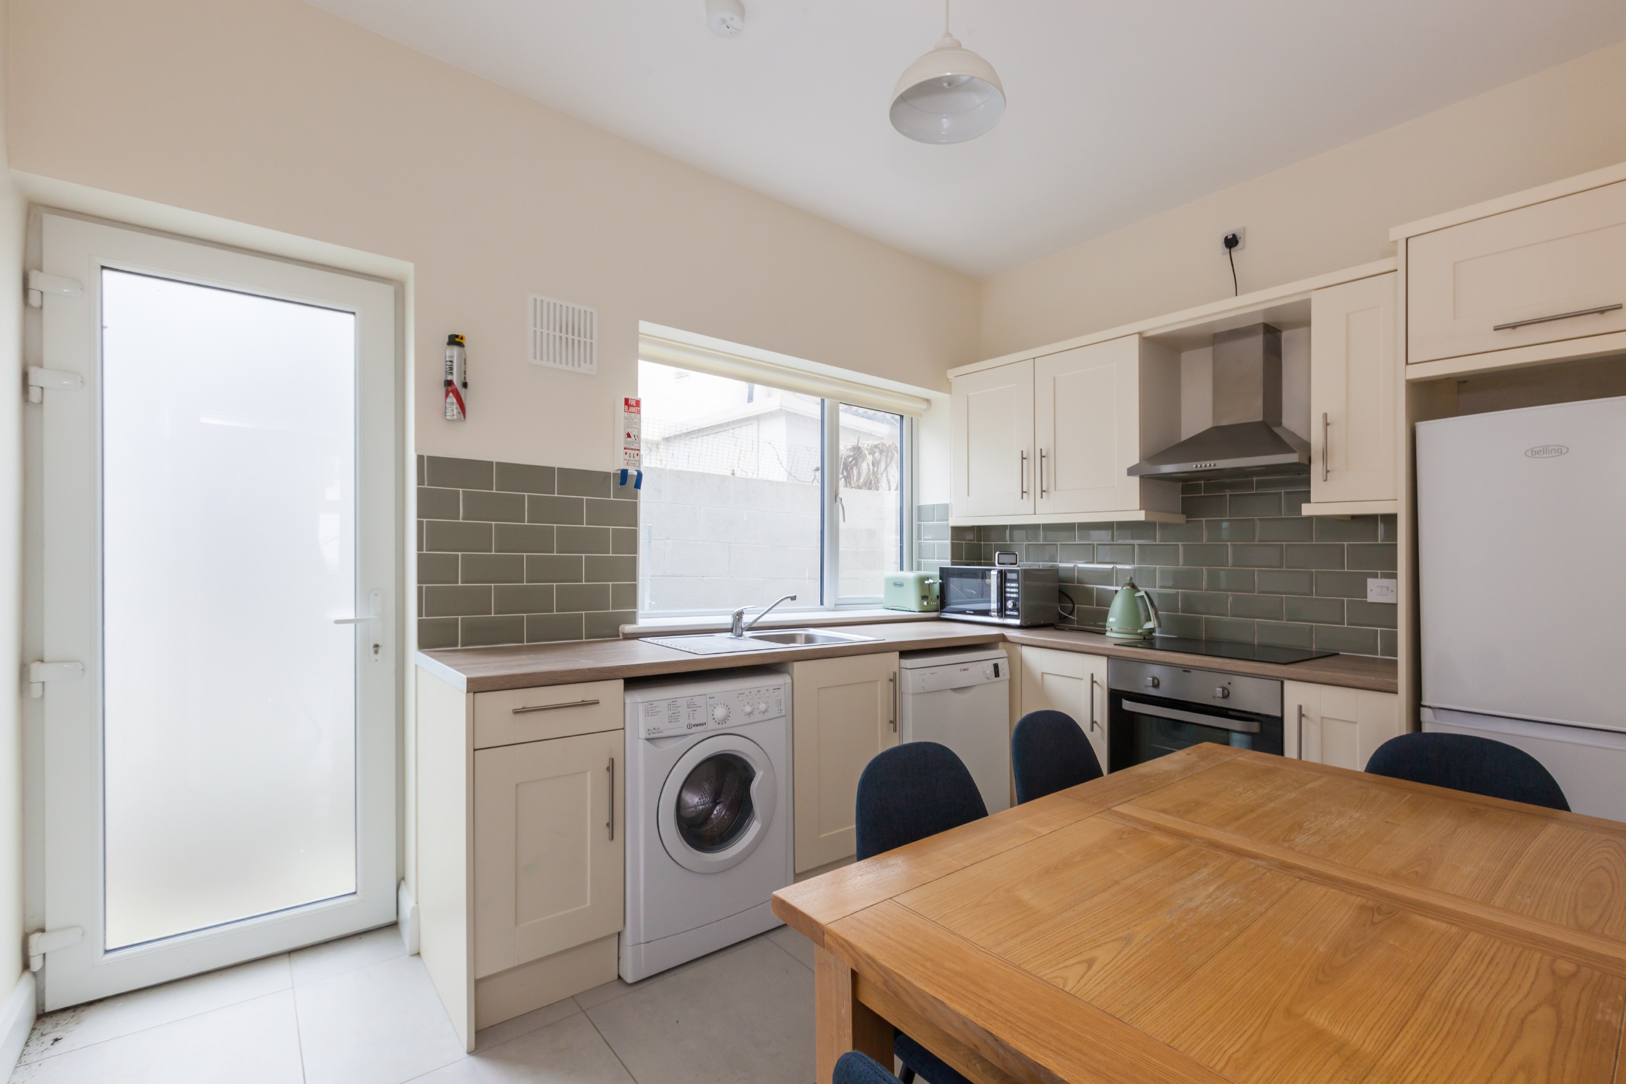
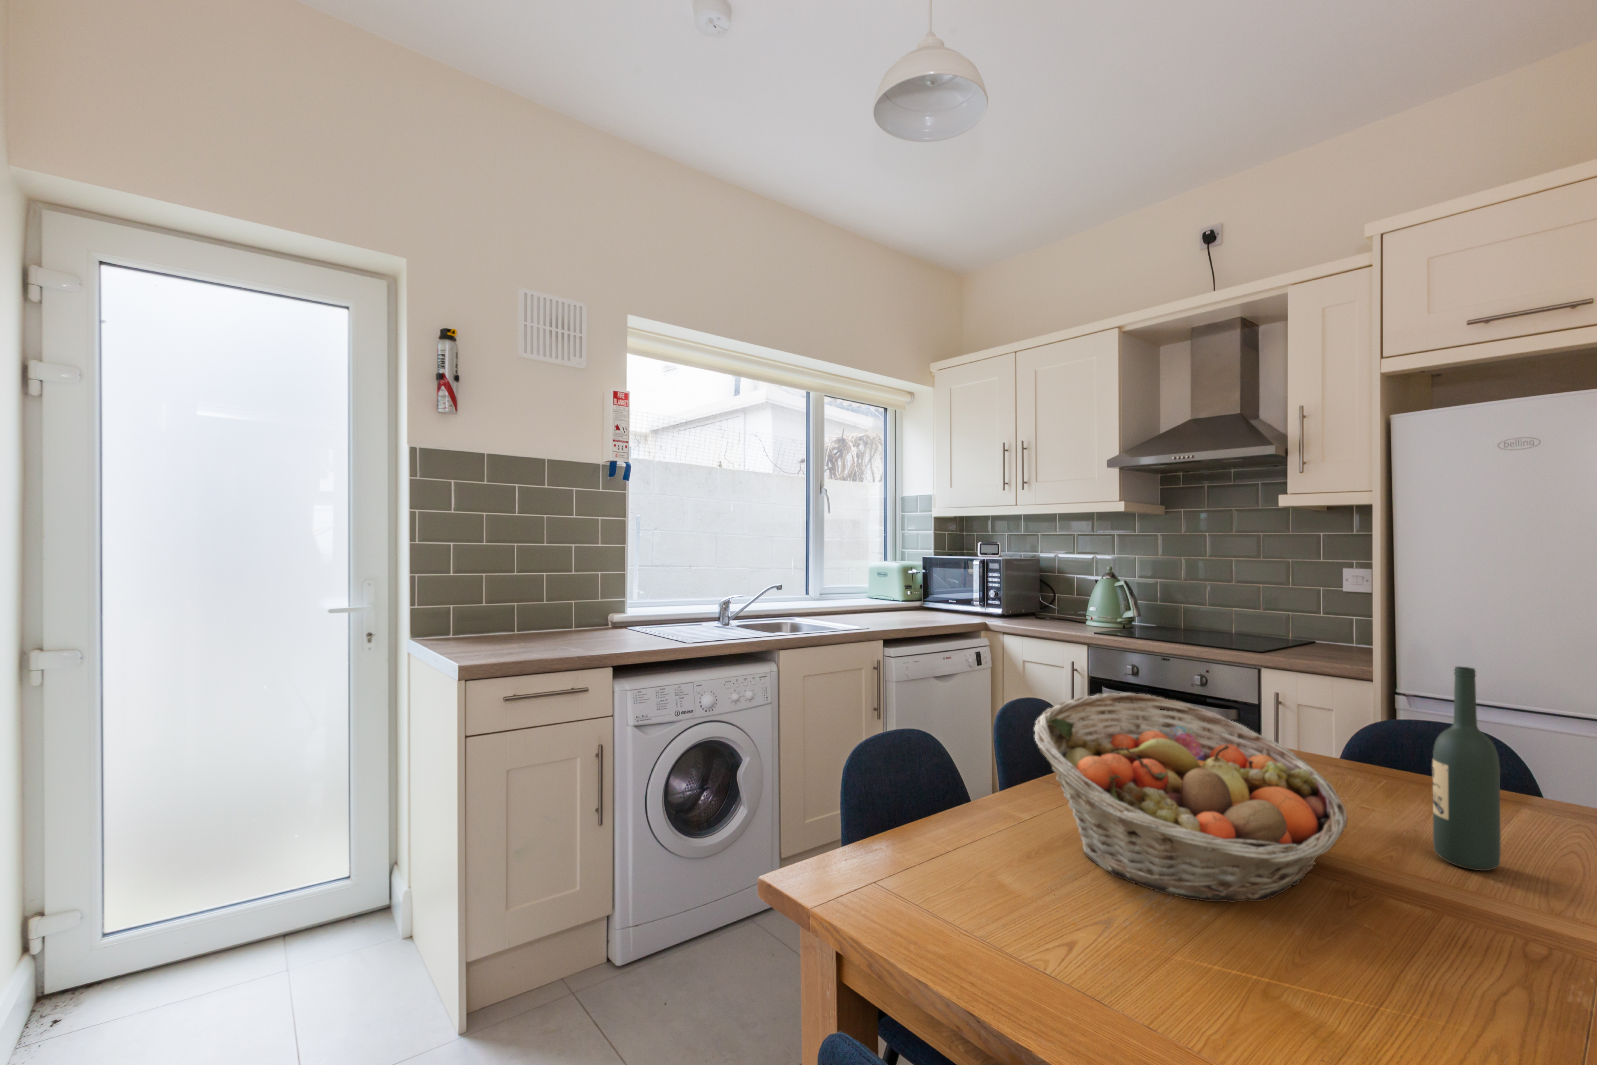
+ wine bottle (1465, 765)
+ fruit basket (1181, 784)
